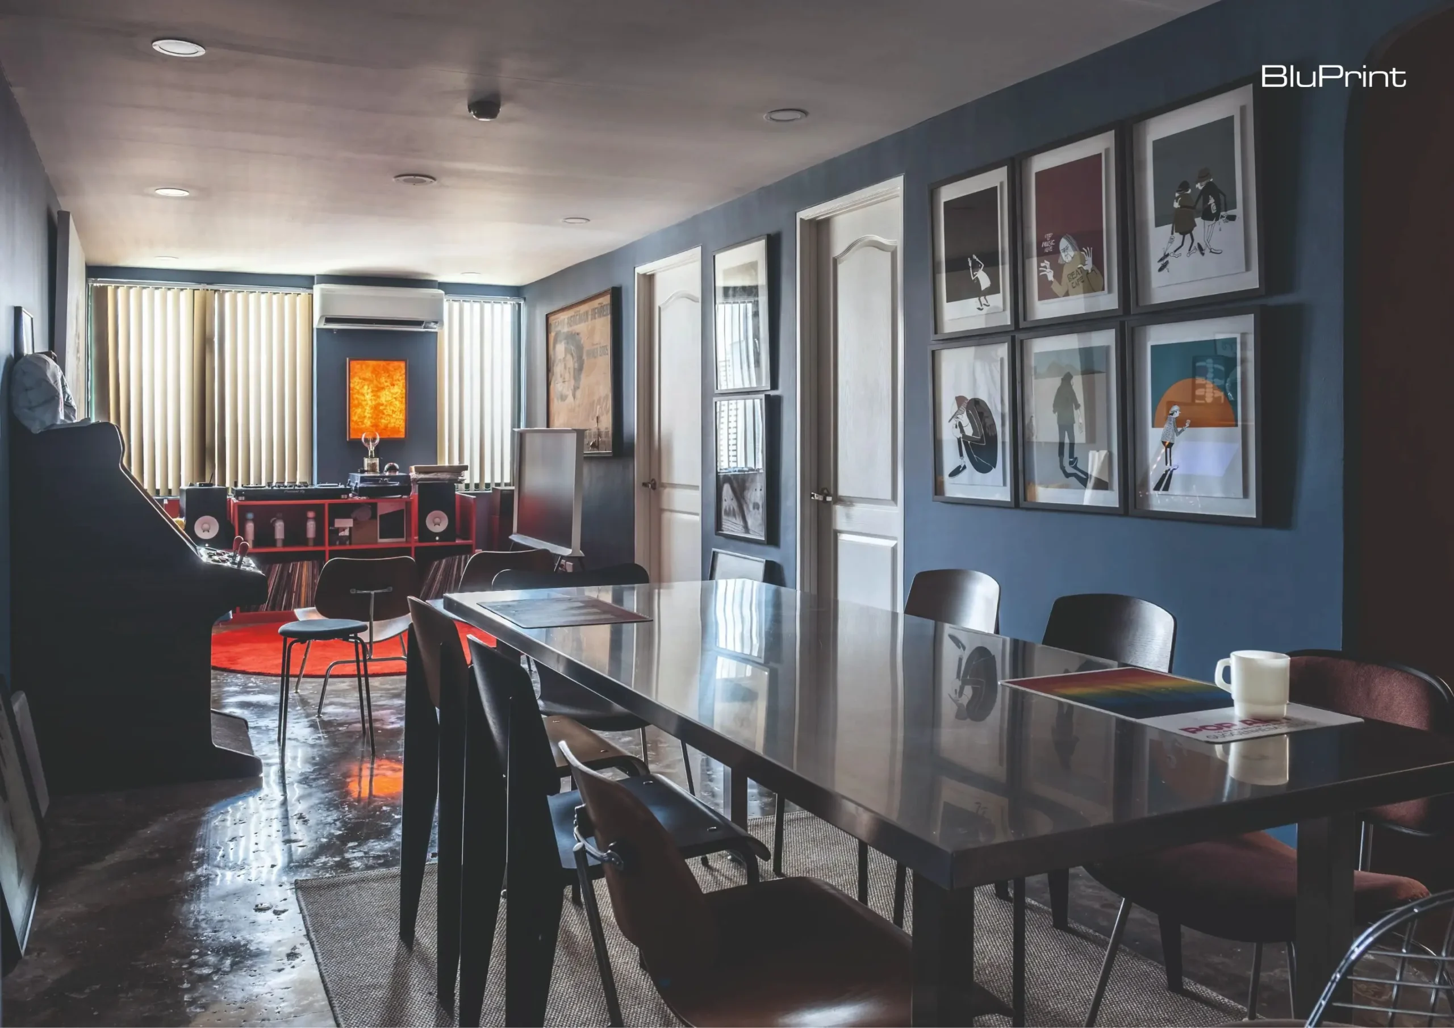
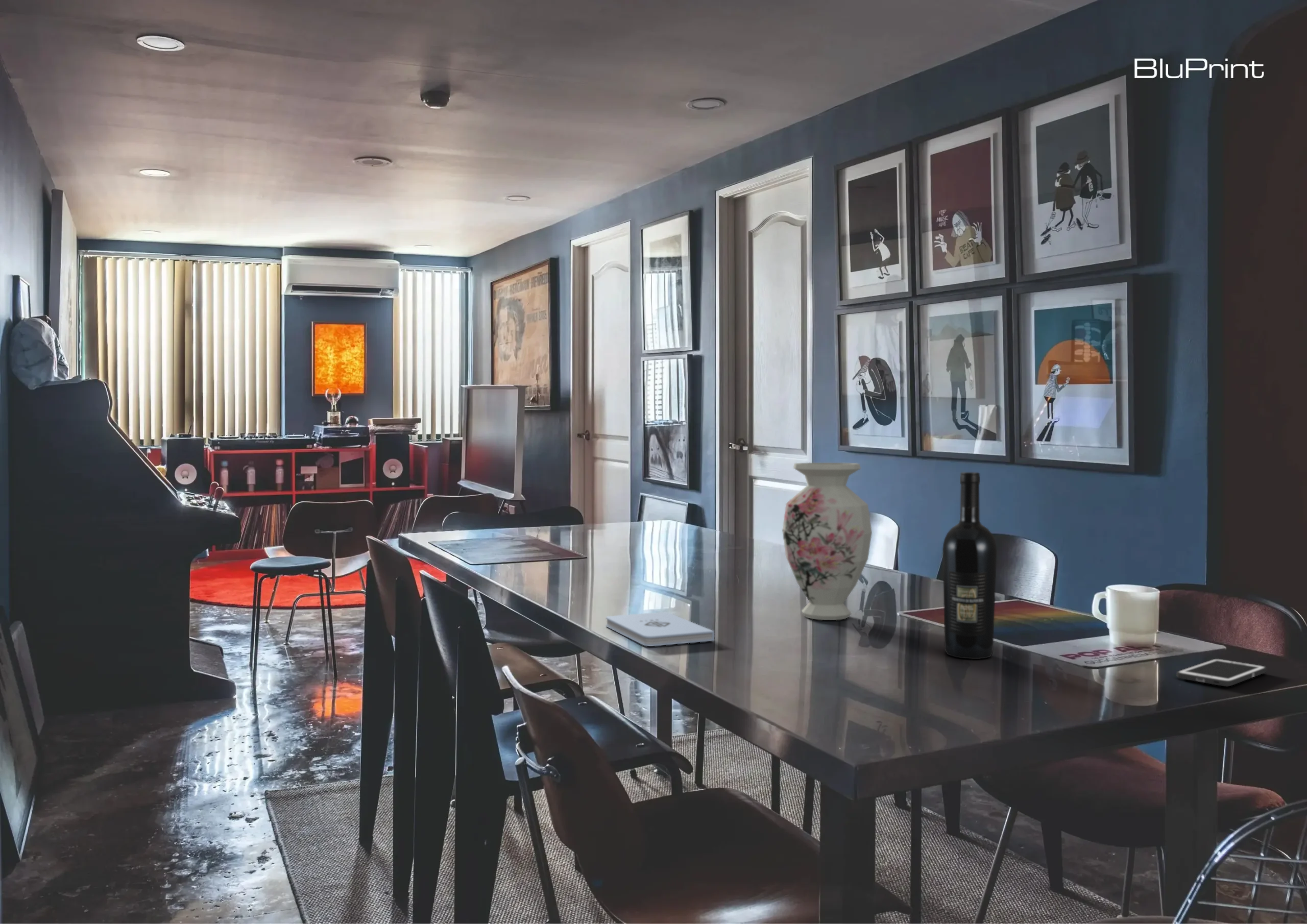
+ wine bottle (969, 564)
+ vase (826, 540)
+ cell phone (1222, 672)
+ notepad (657, 628)
